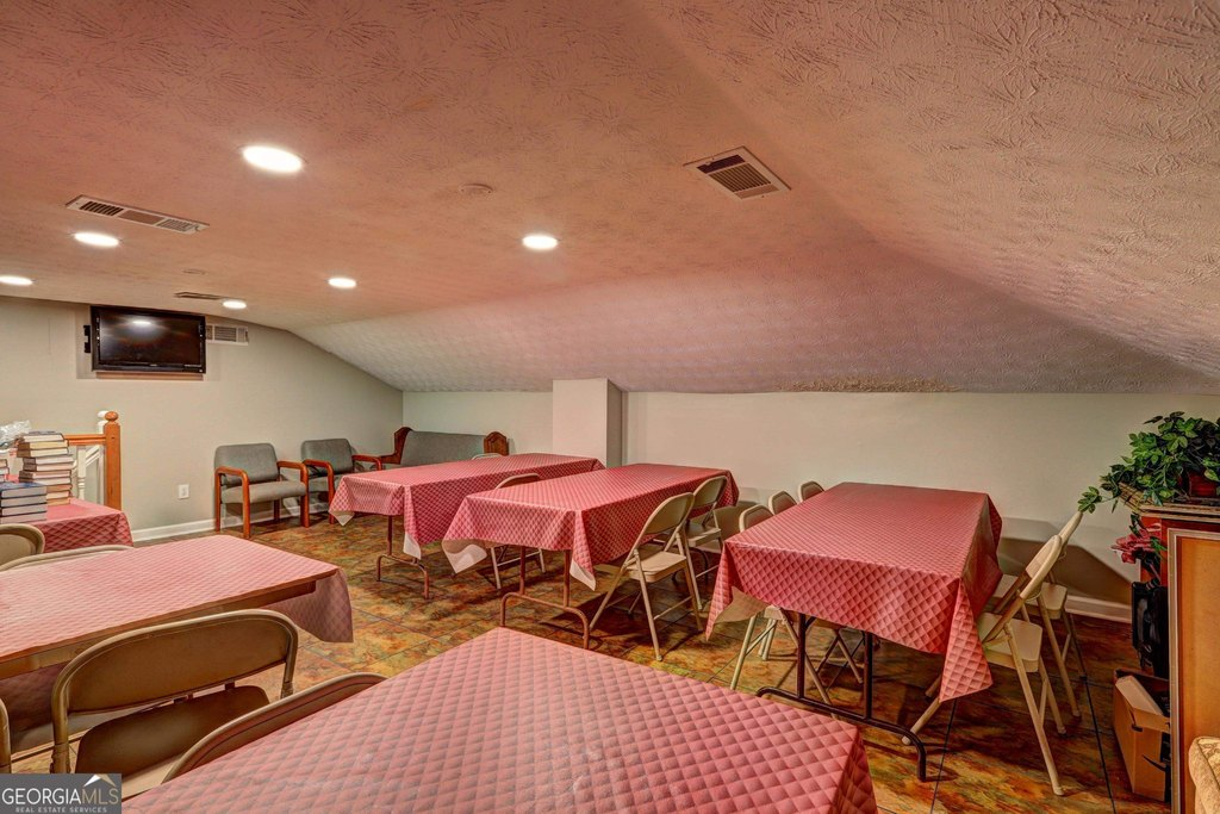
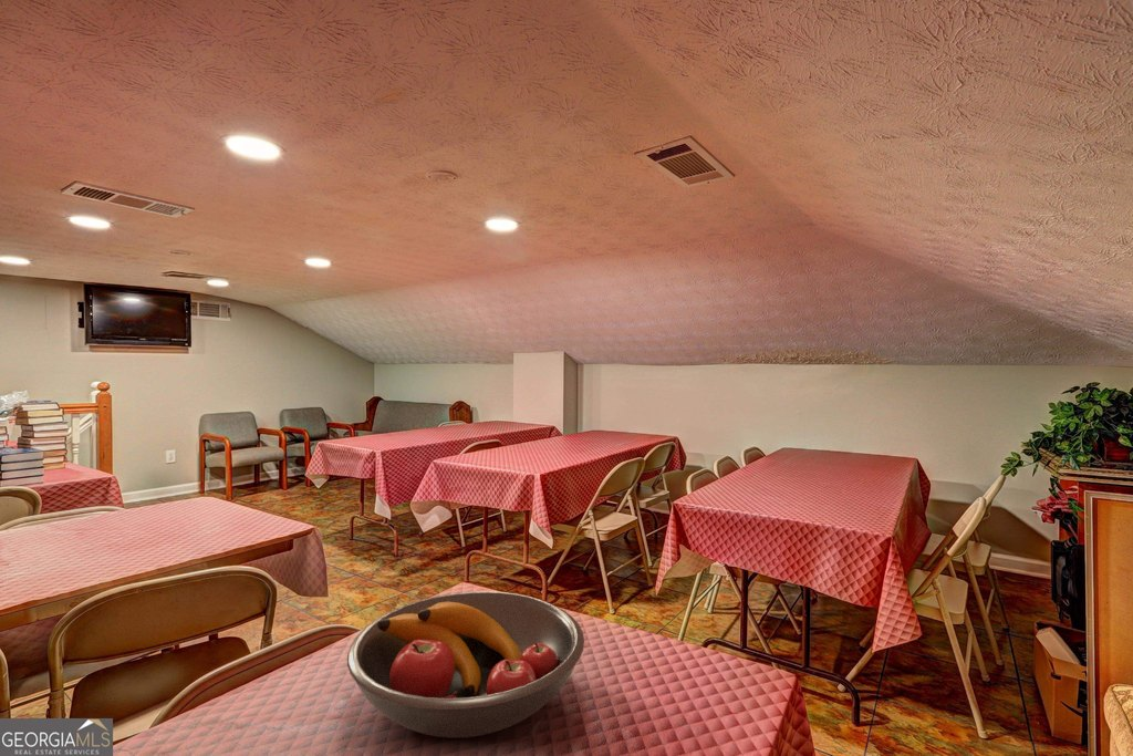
+ fruit bowl (469, 659)
